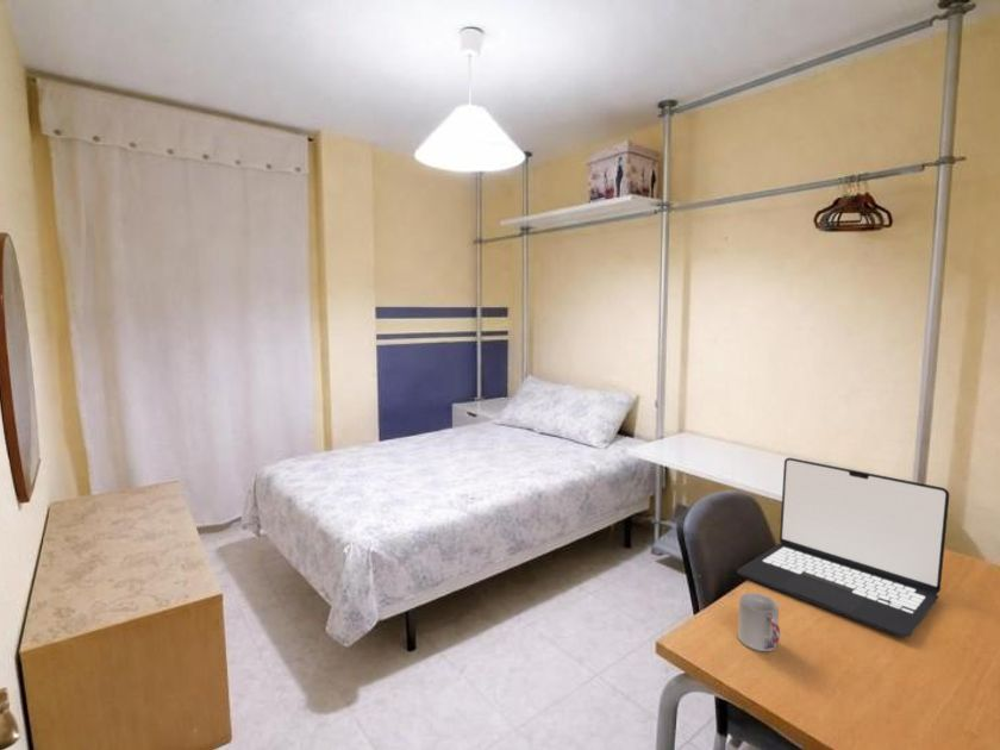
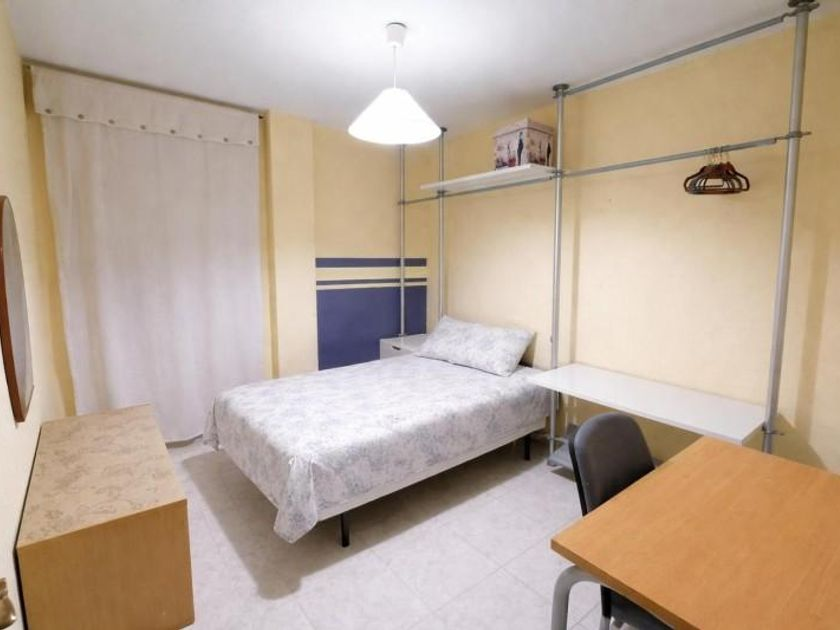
- cup (762, 625)
- laptop (836, 533)
